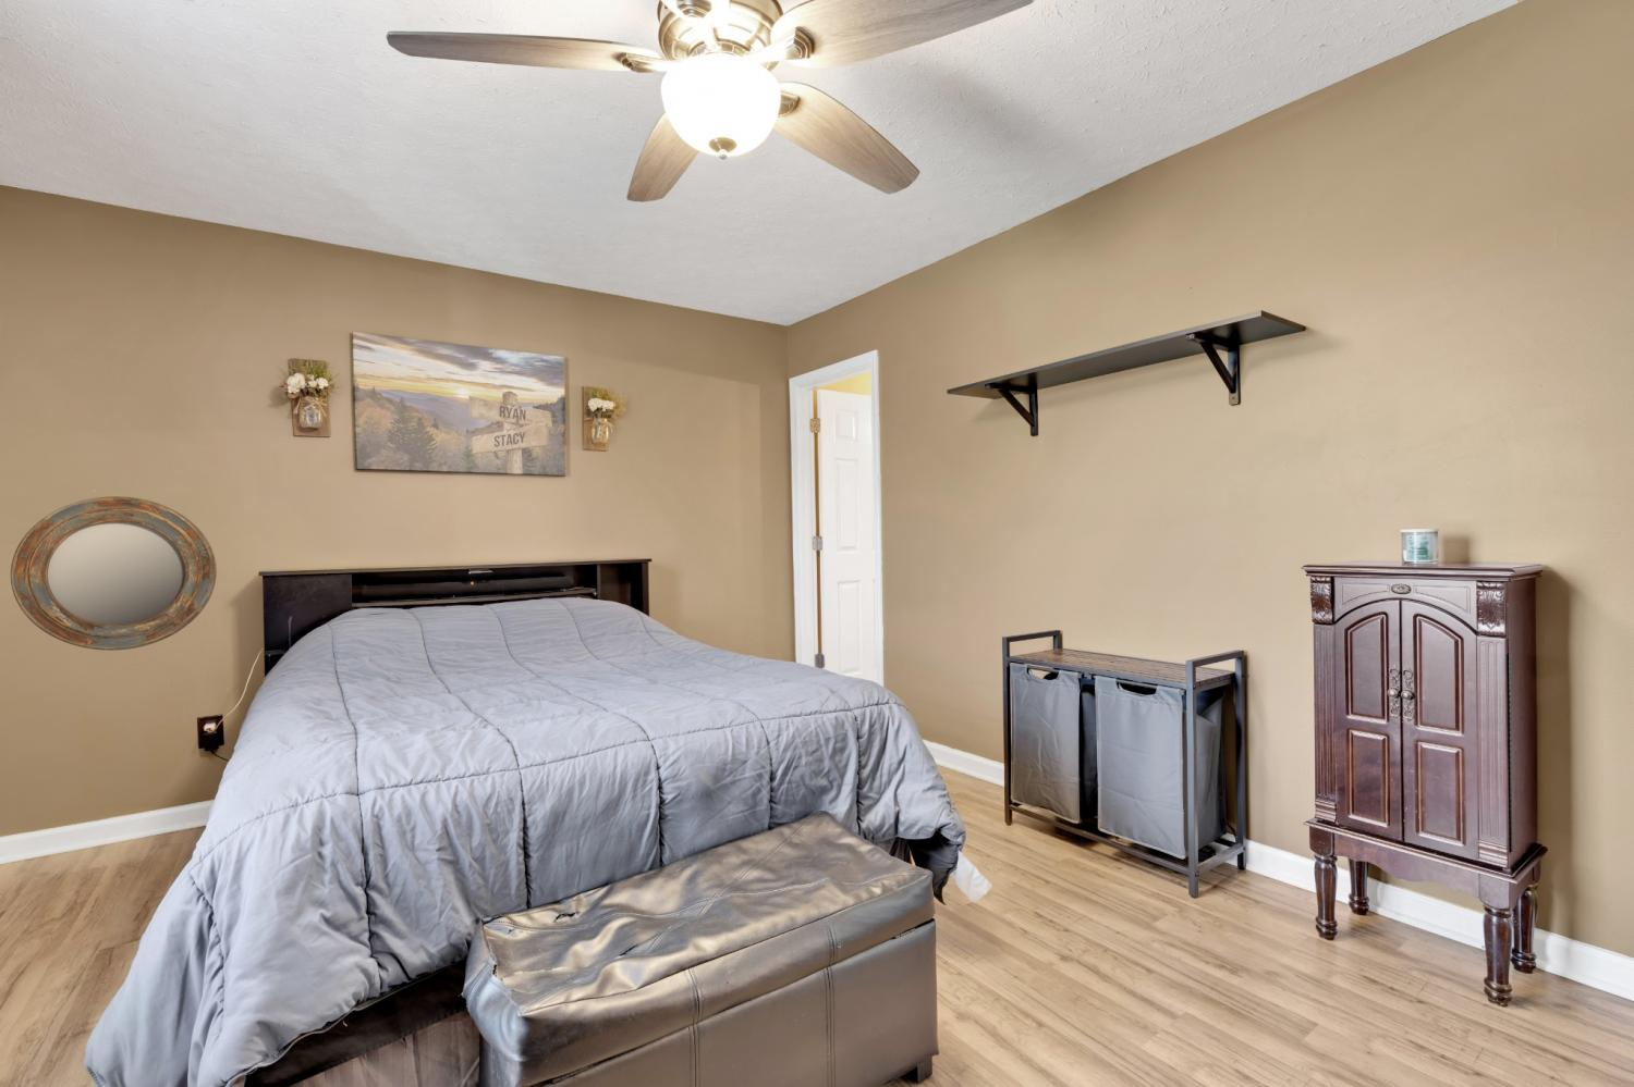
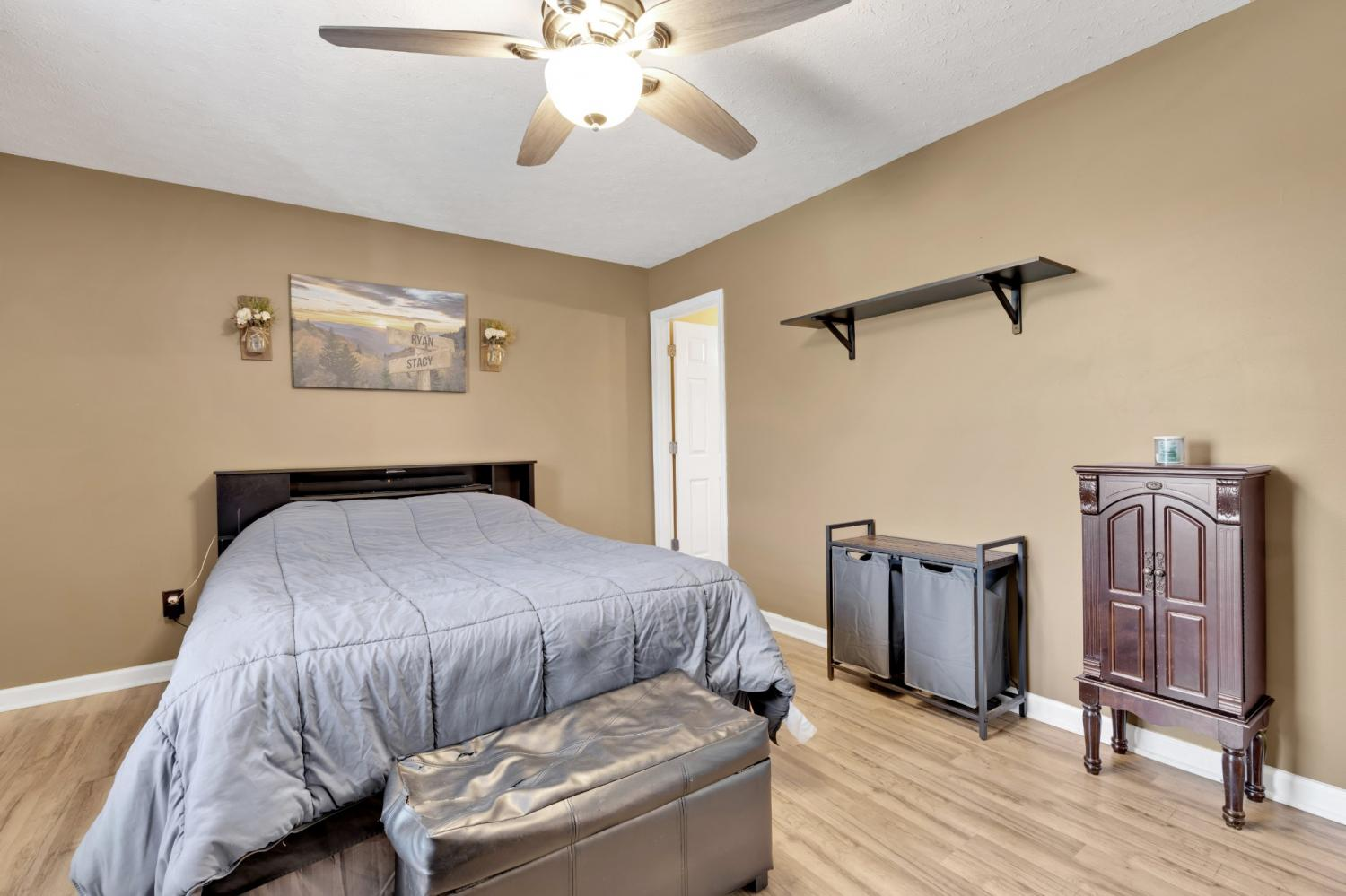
- home mirror (119, 573)
